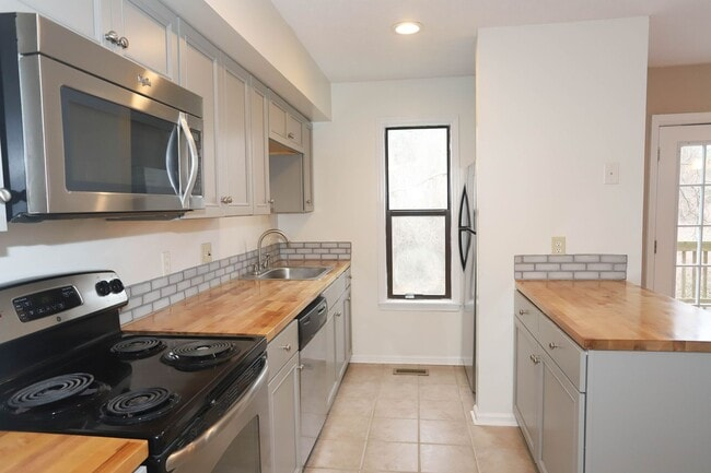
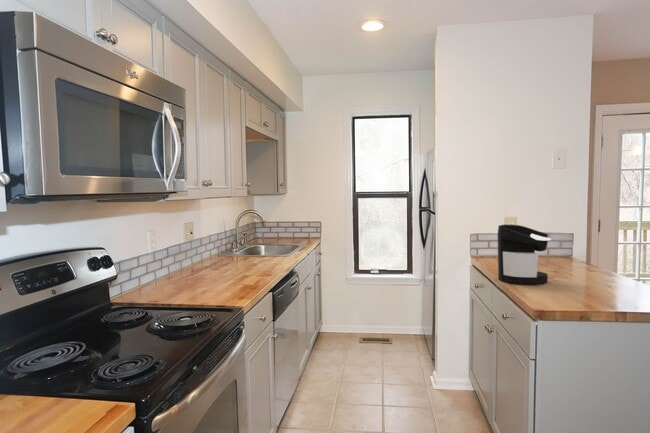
+ coffee maker (523, 252)
